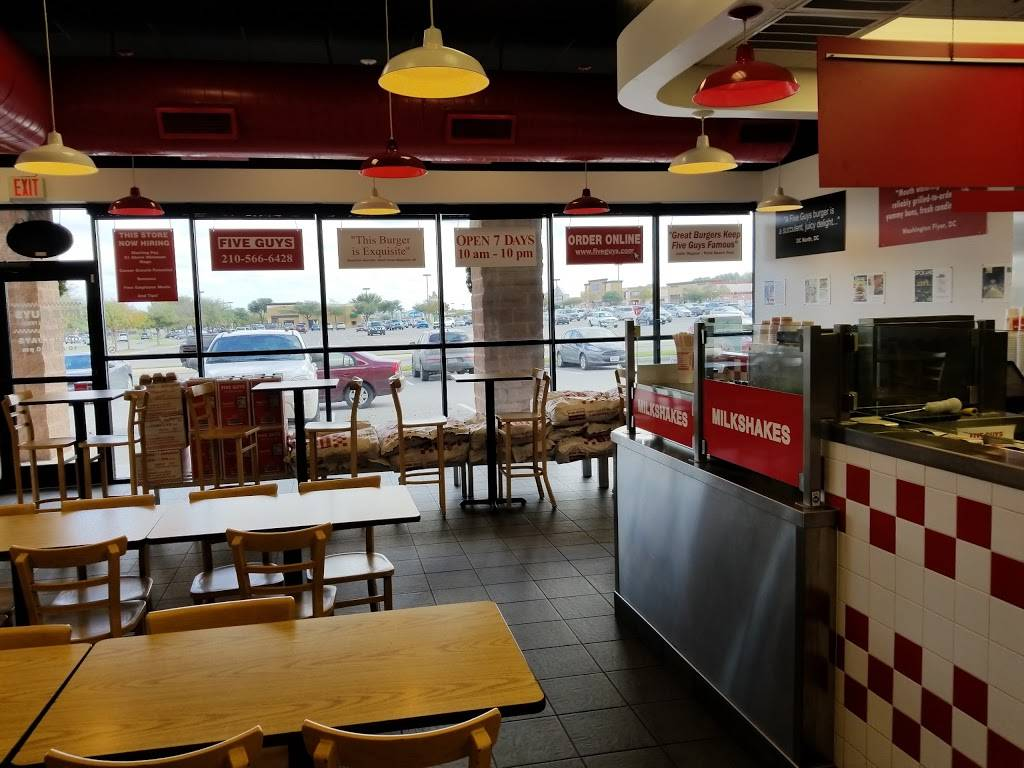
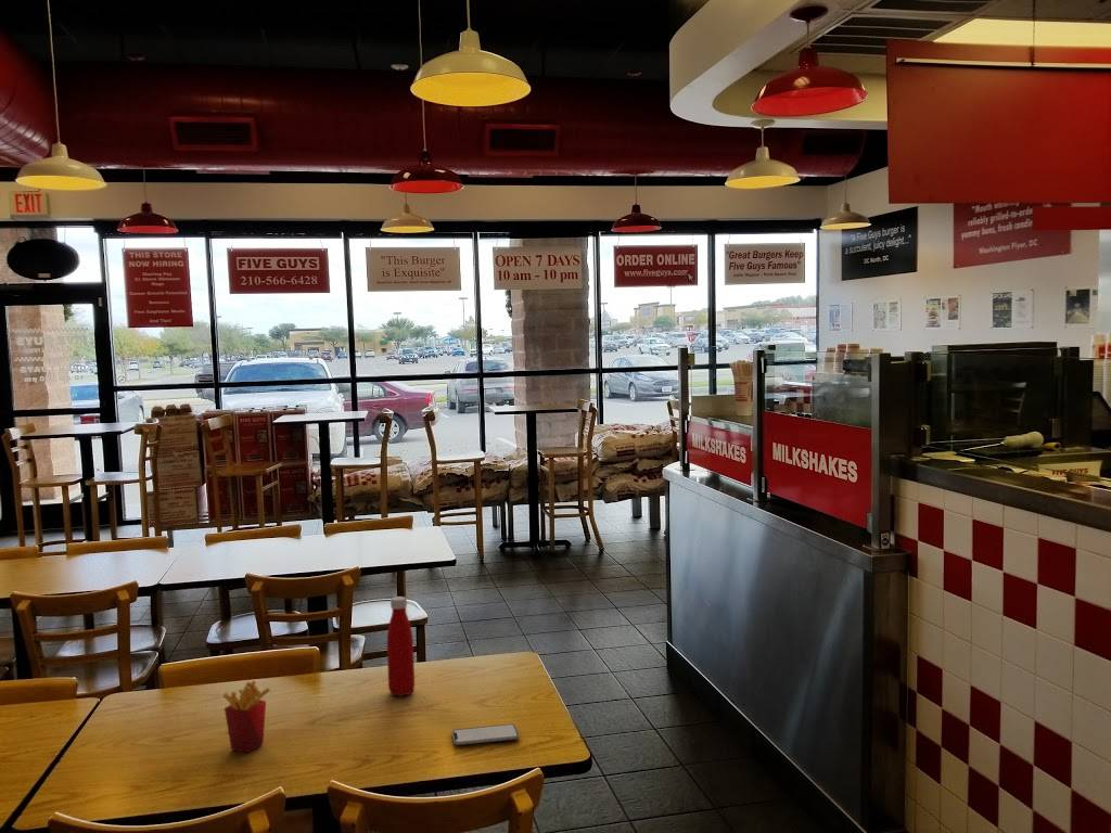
+ french fries (252, 714)
+ smartphone (485, 734)
+ bottle (399, 645)
